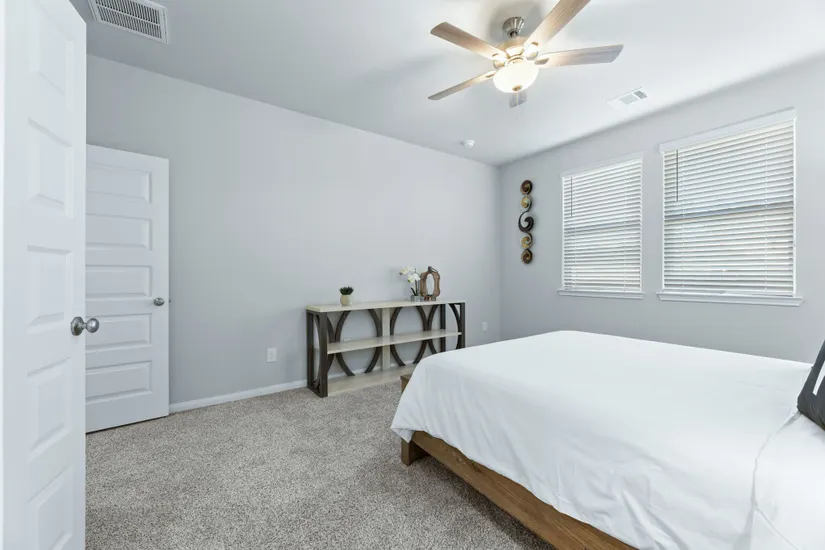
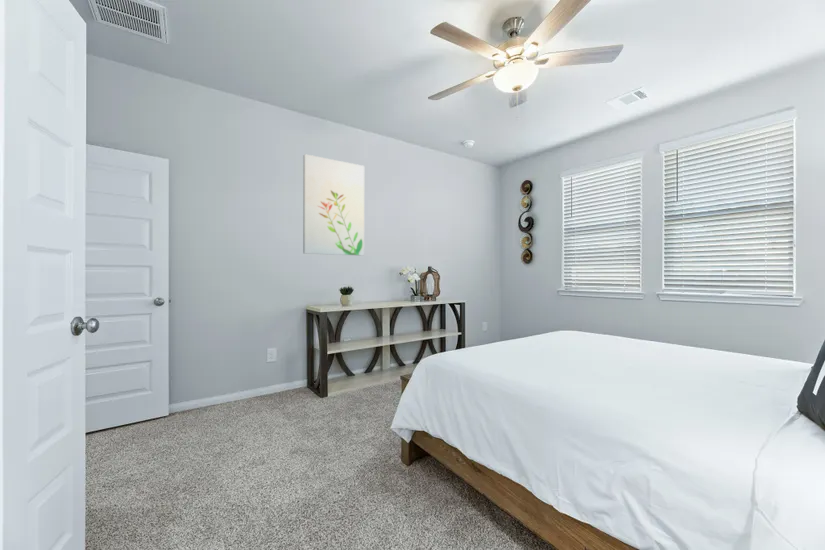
+ wall art (335, 207)
